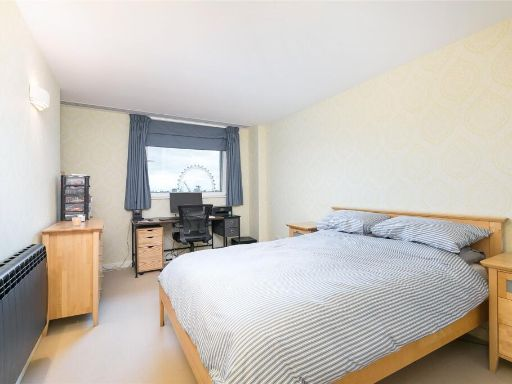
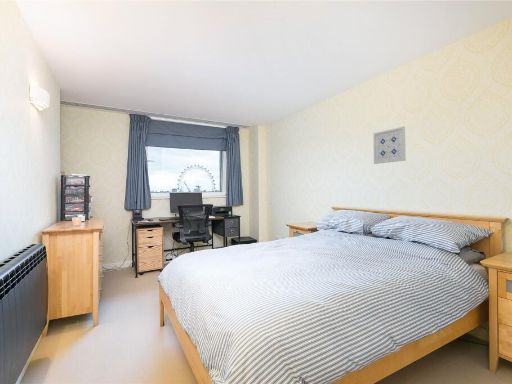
+ wall art (388, 146)
